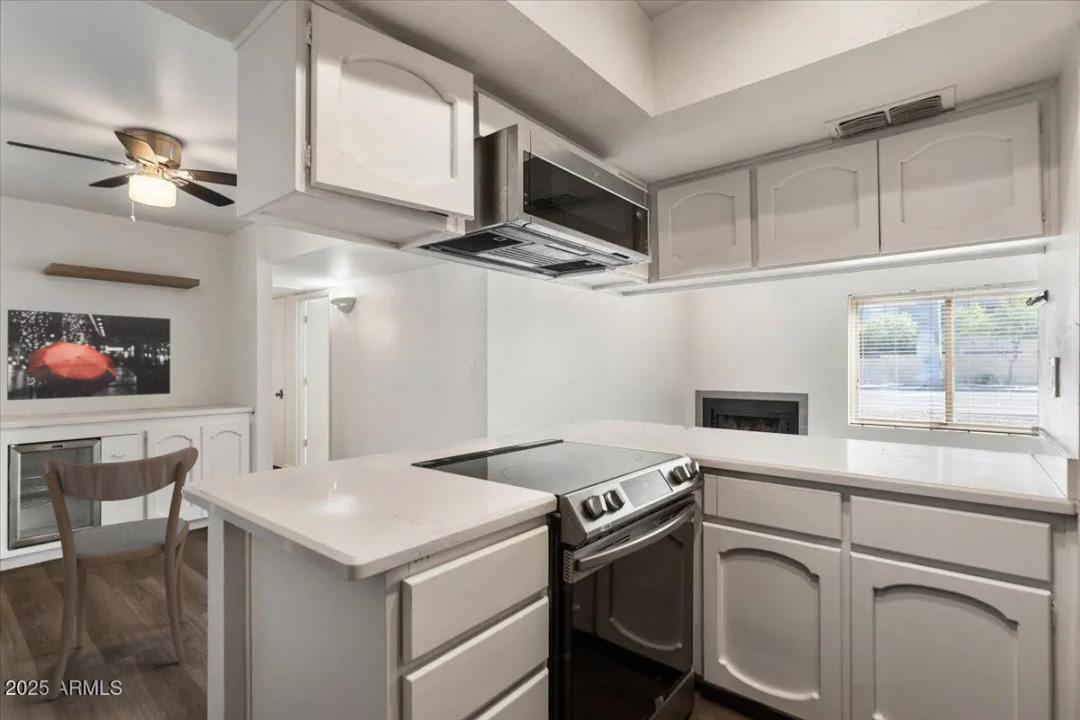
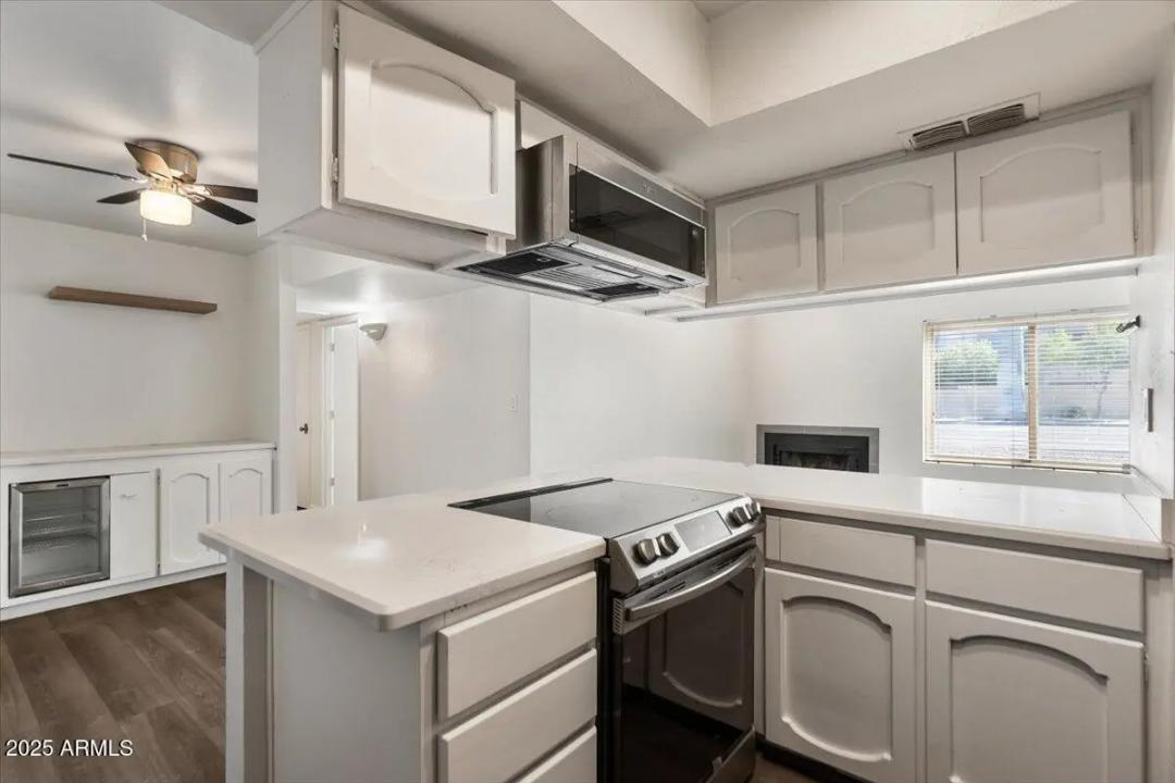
- wall art (96, 355)
- dining chair (126, 552)
